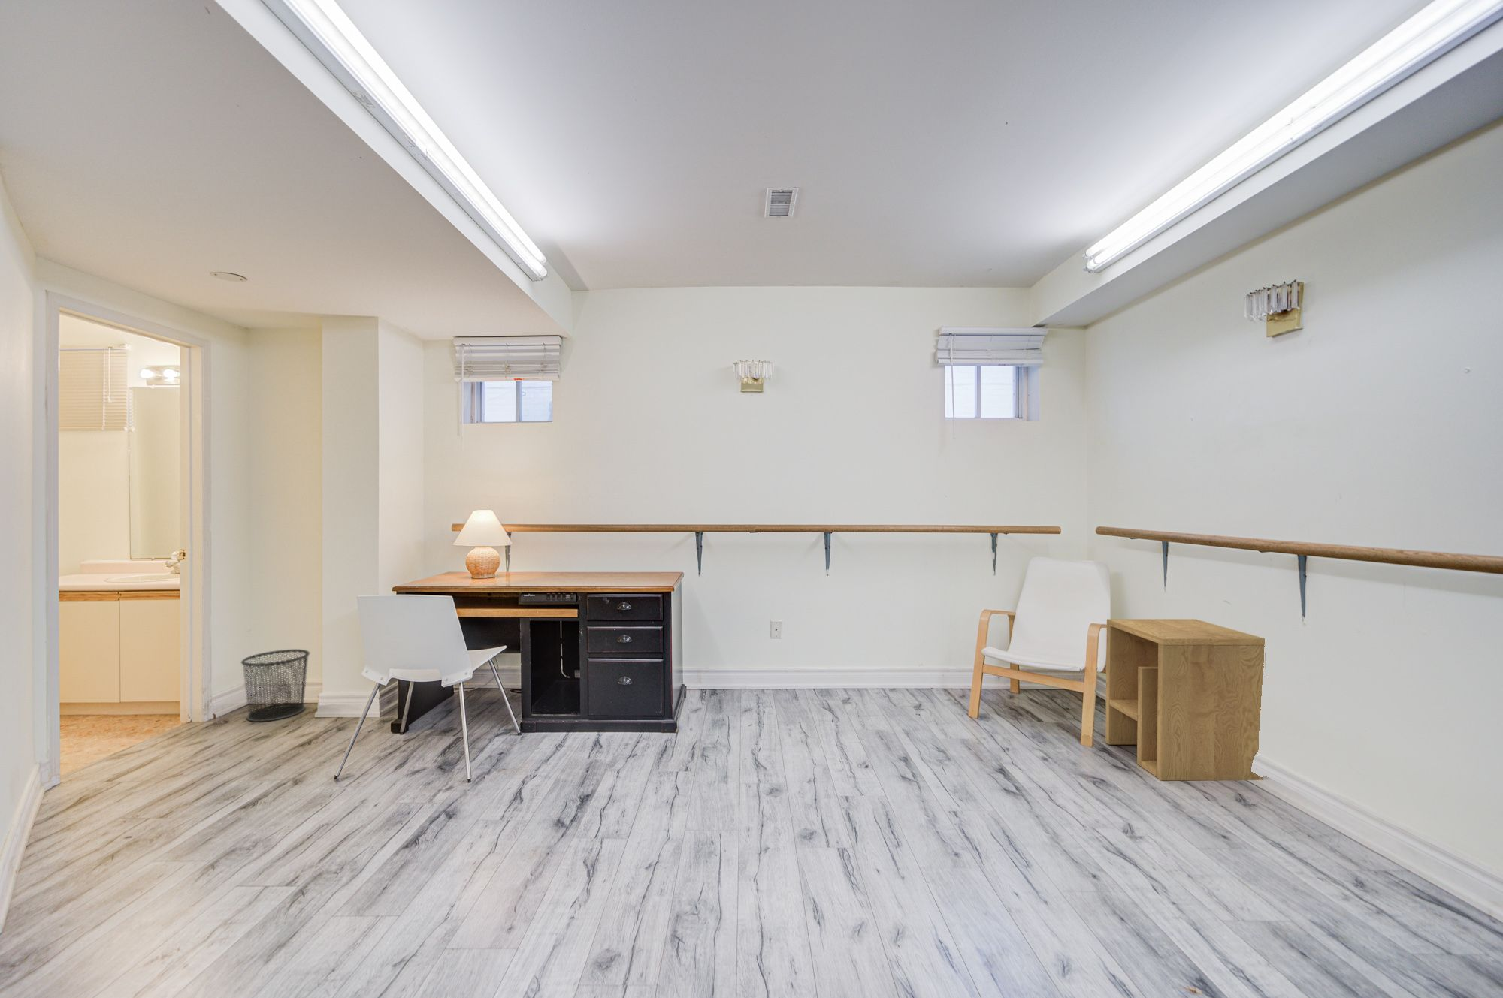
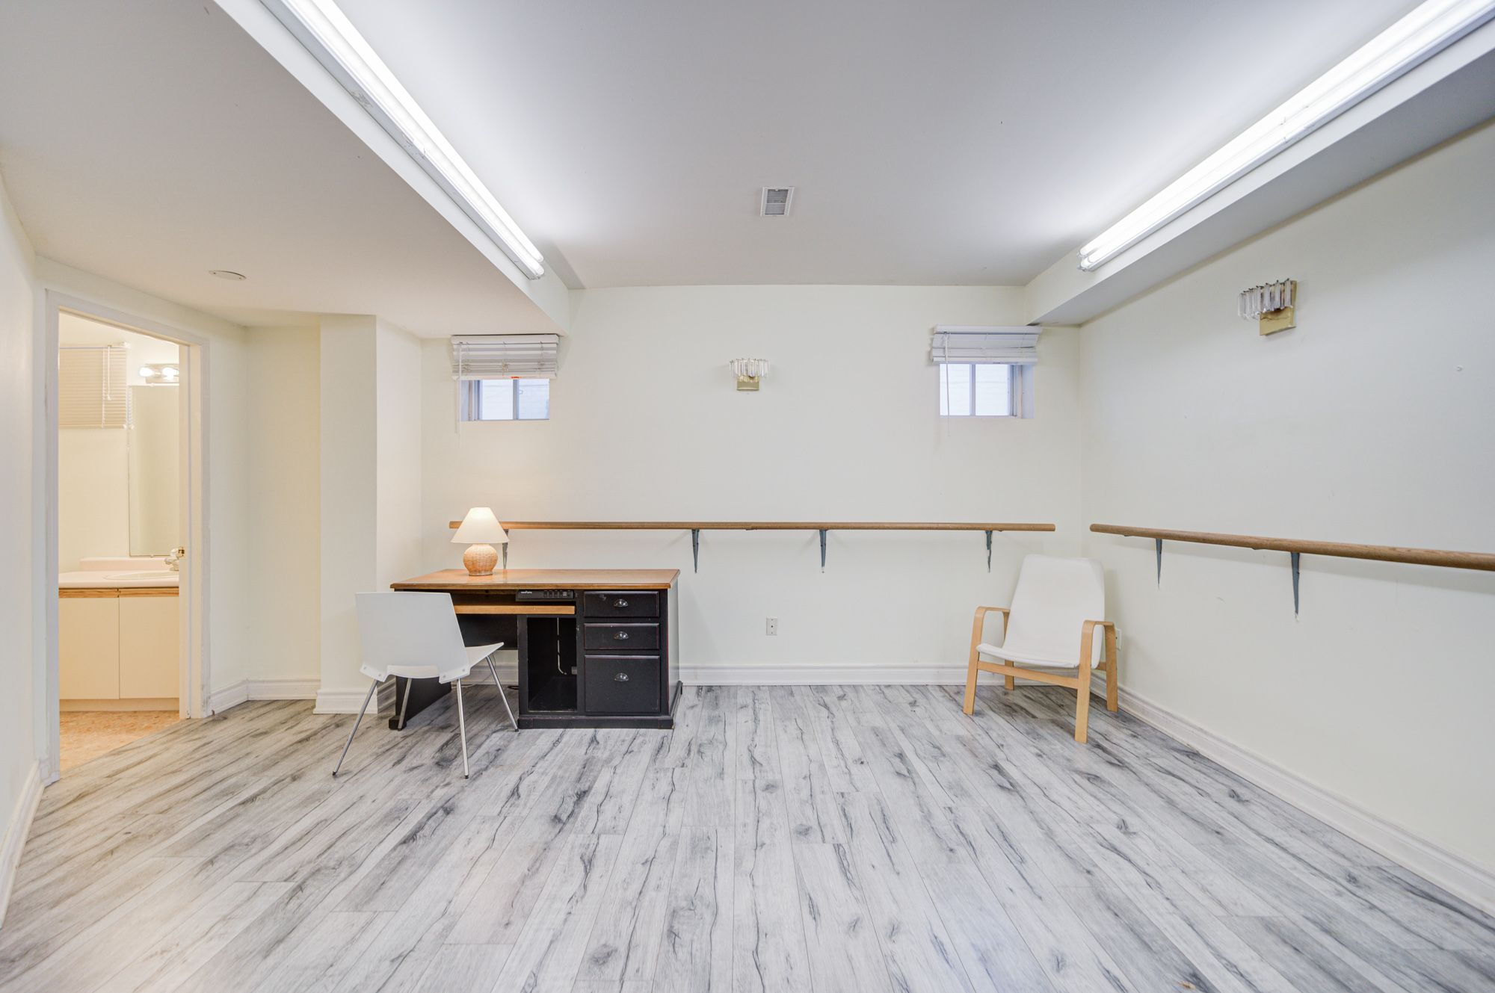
- waste bin (276, 684)
- side table (1179, 694)
